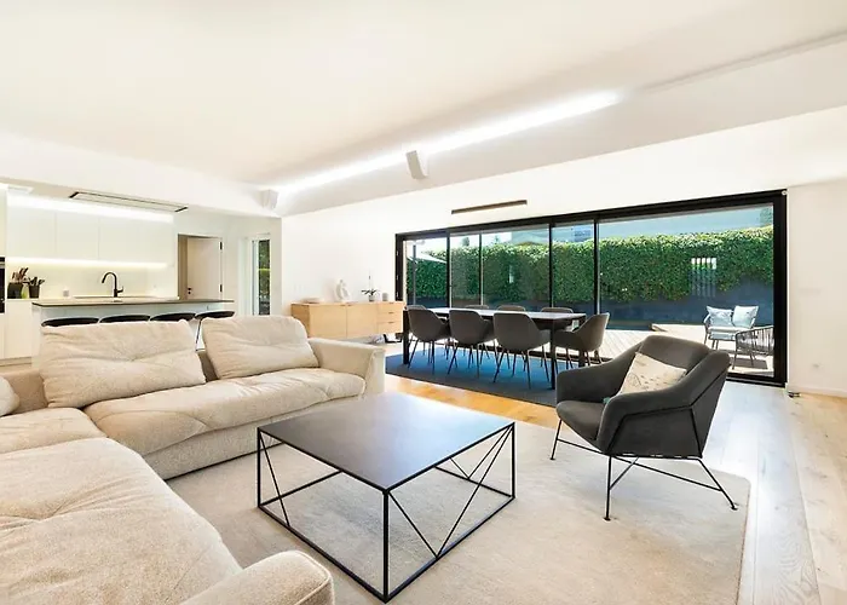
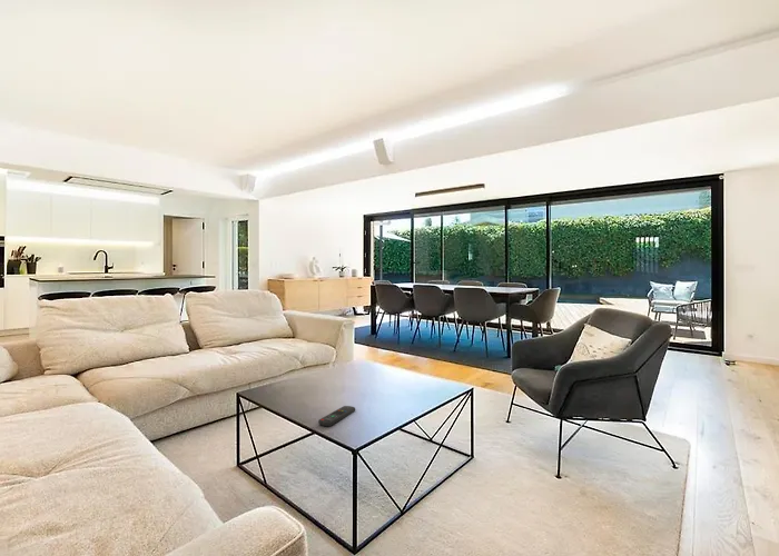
+ remote control (337, 415)
